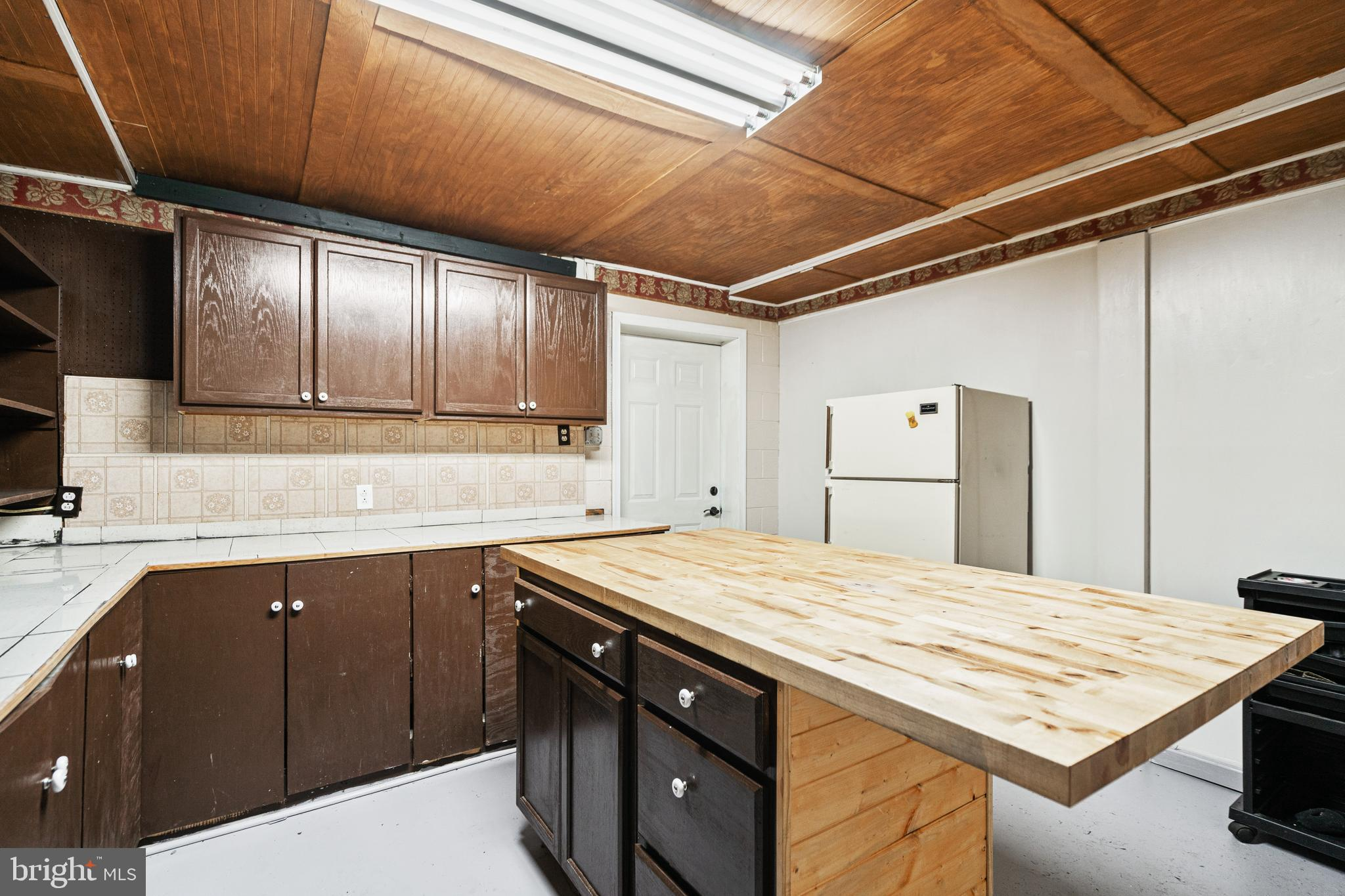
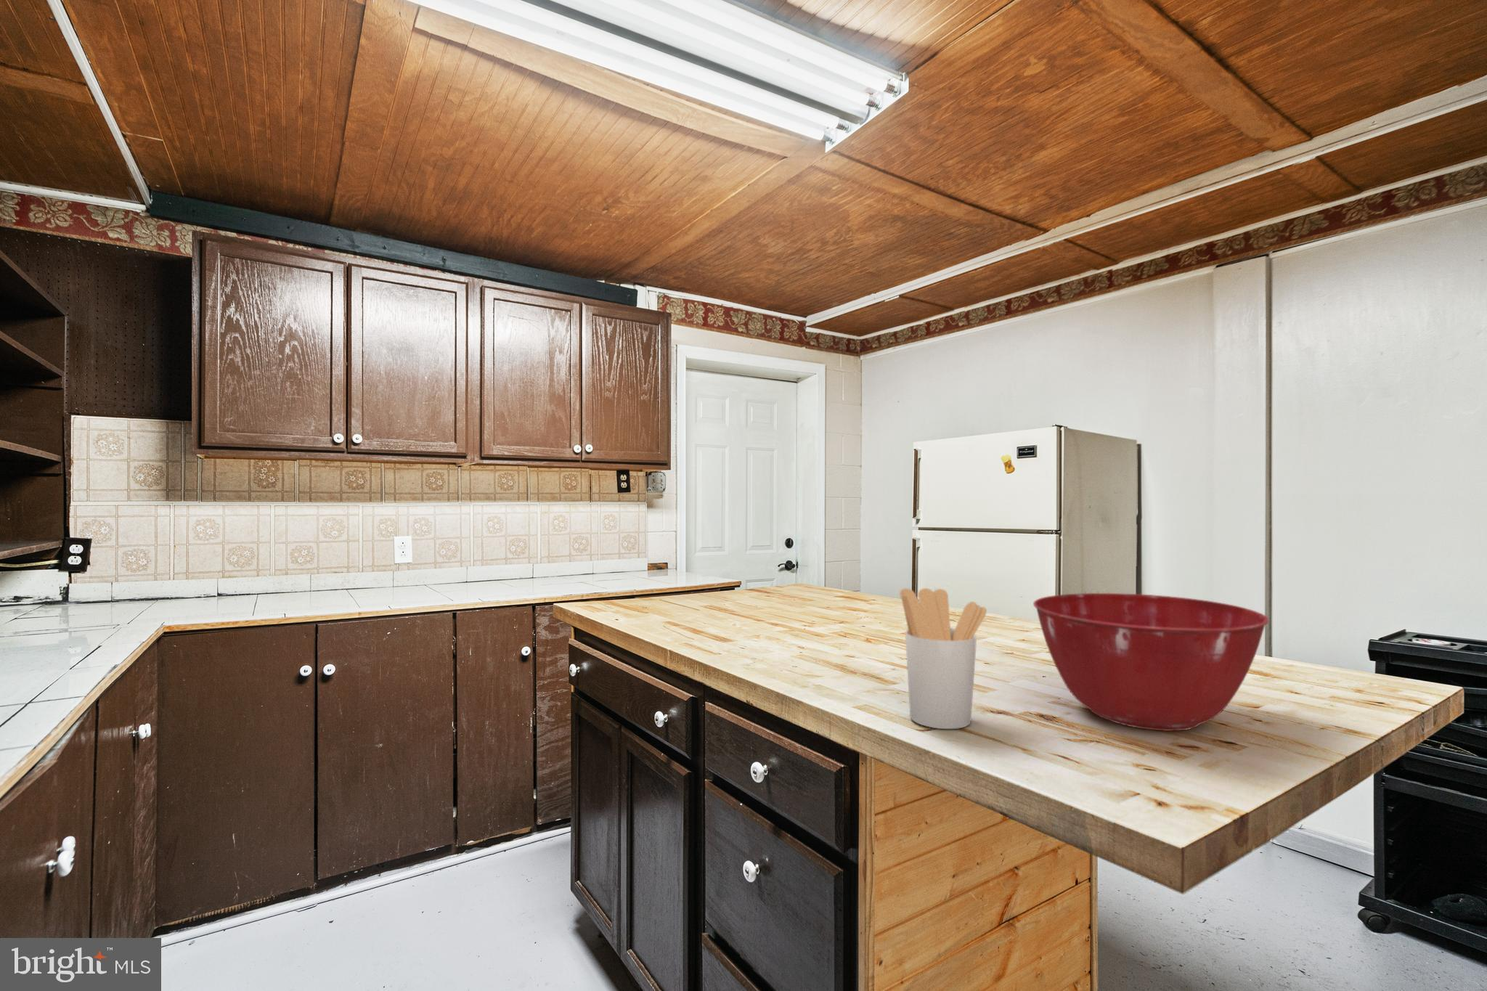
+ utensil holder (934, 650)
+ mixing bowl (1141, 660)
